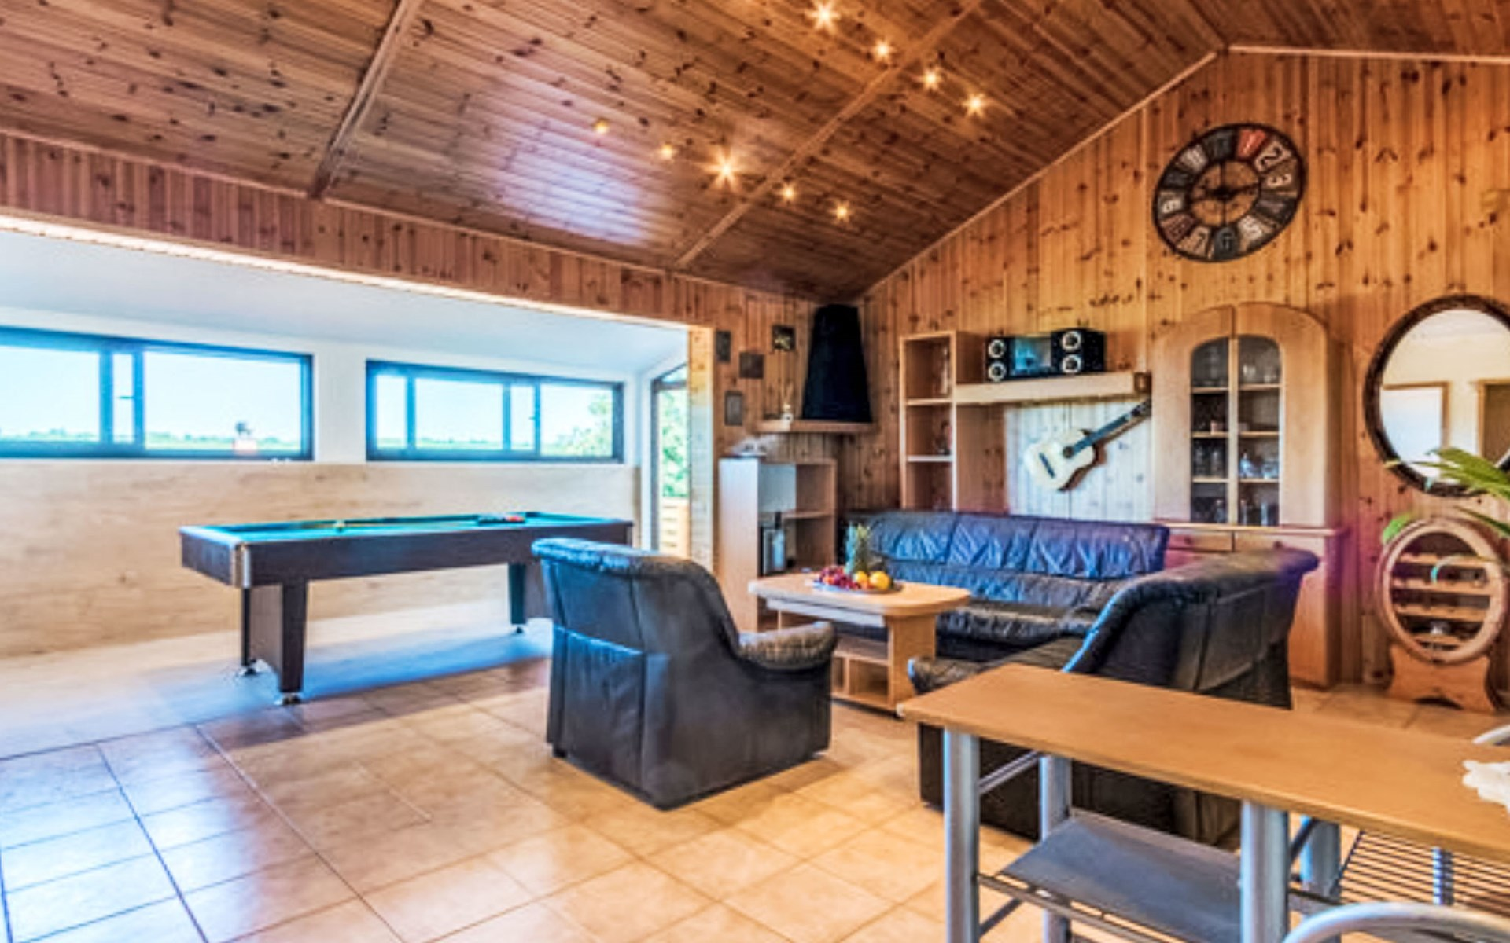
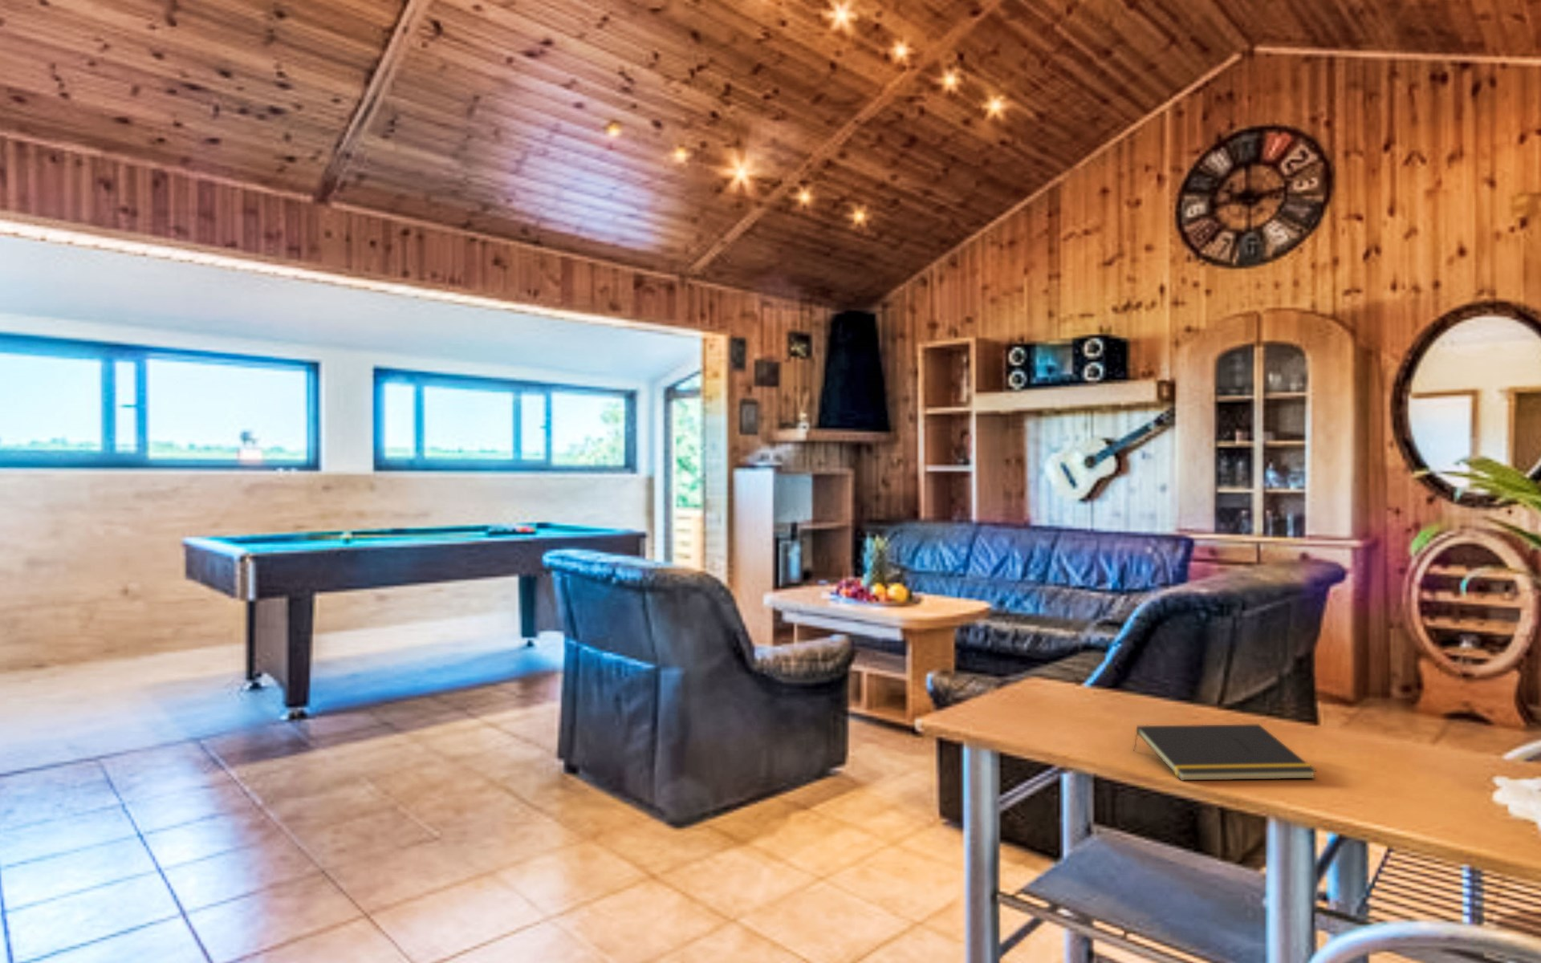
+ notepad (1221, 750)
